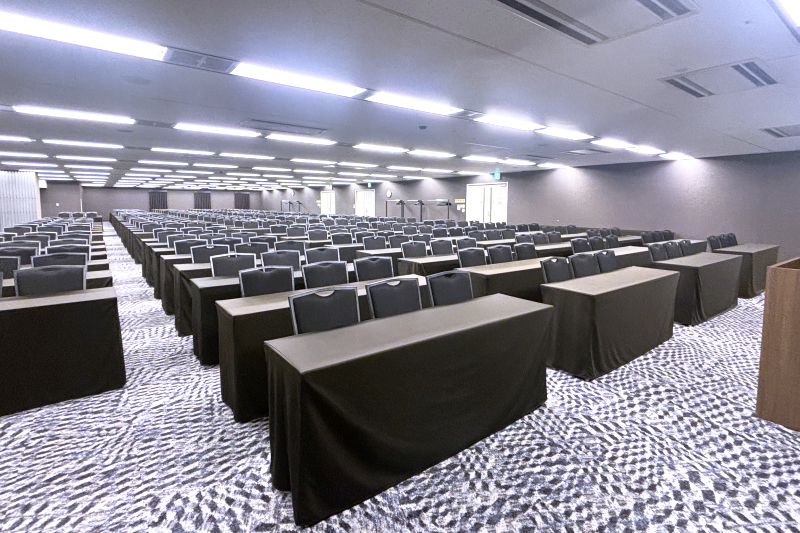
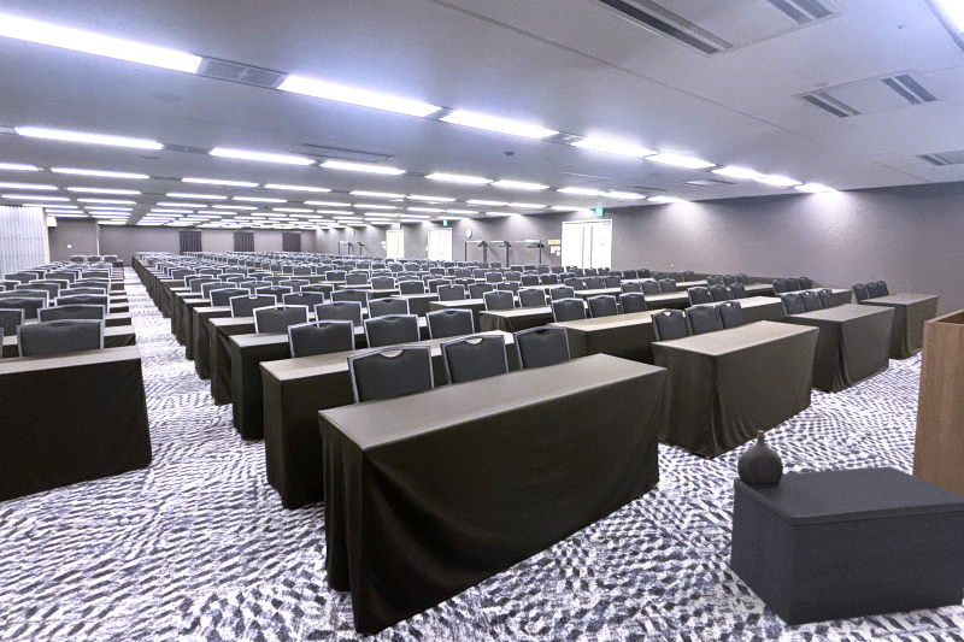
+ bench (842, 537)
+ water jug (760, 455)
